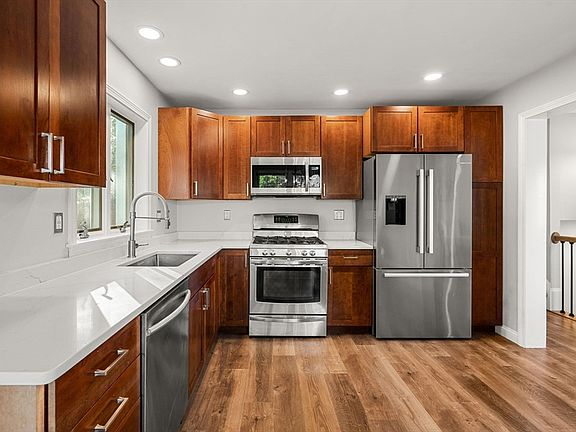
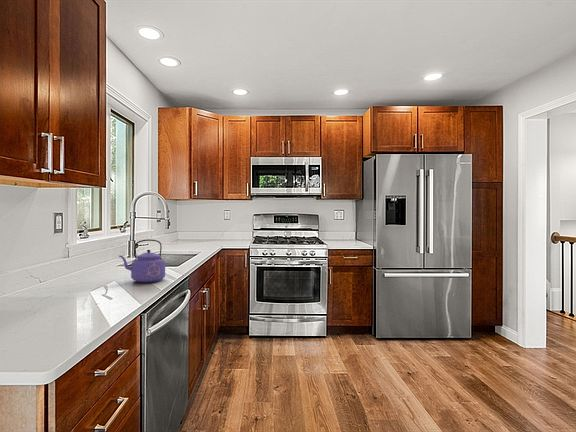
+ kettle (142, 260)
